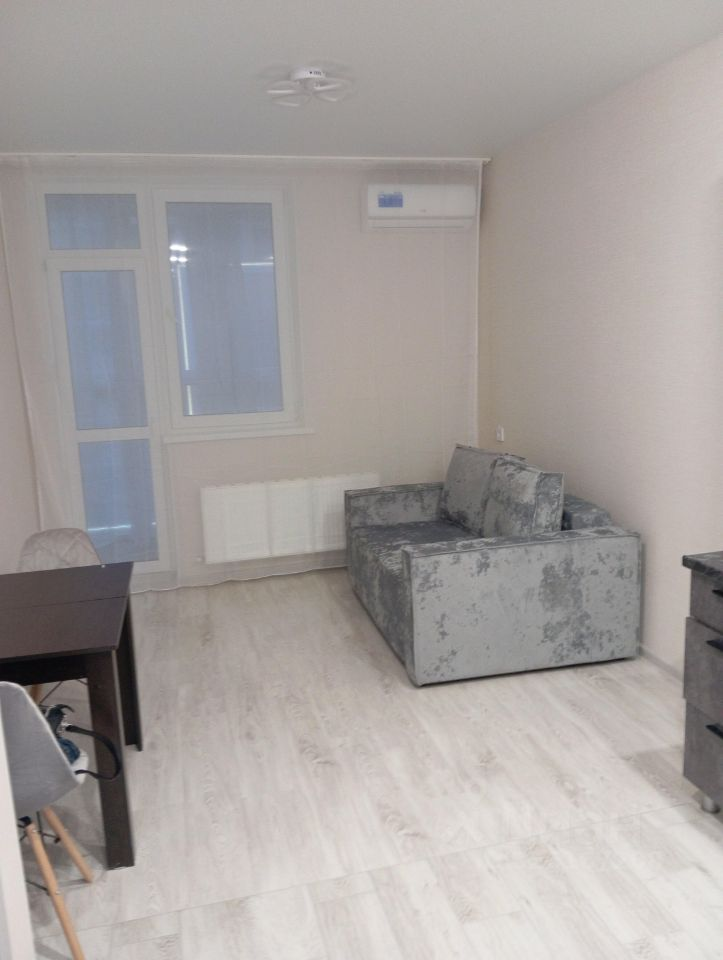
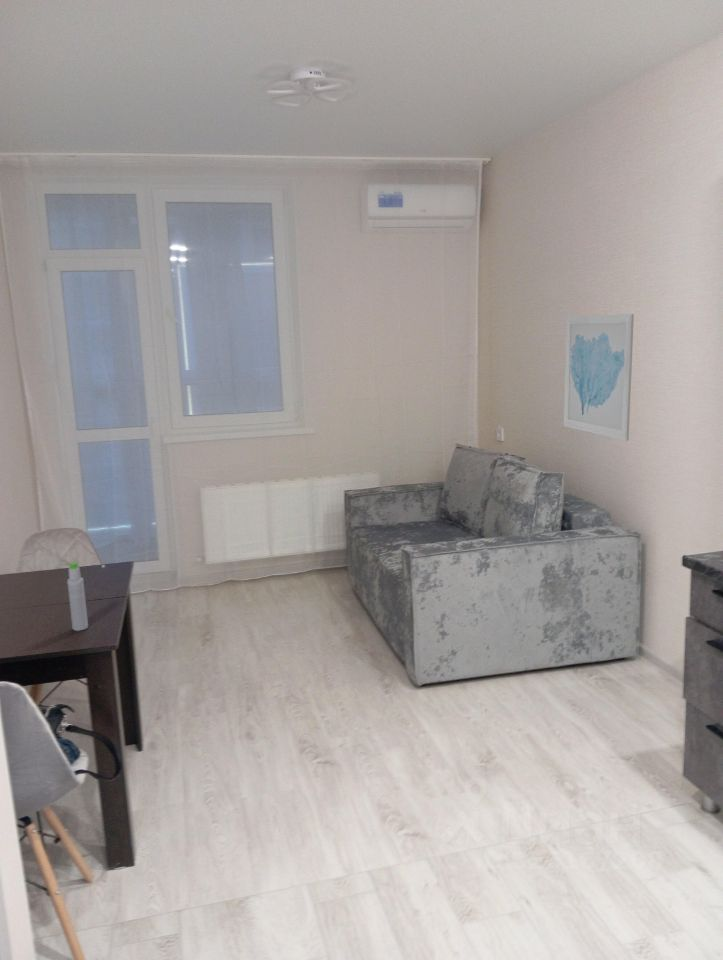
+ wall art (595, 375)
+ bottle (76, 595)
